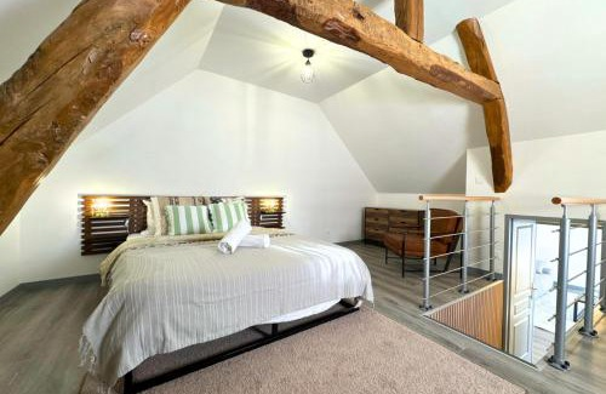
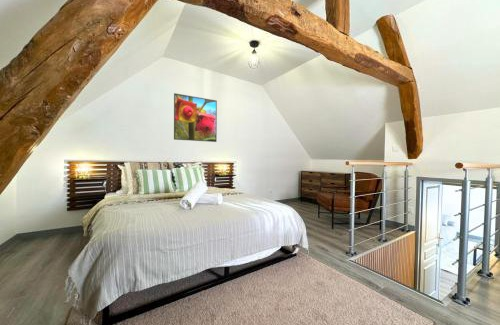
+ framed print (196, 119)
